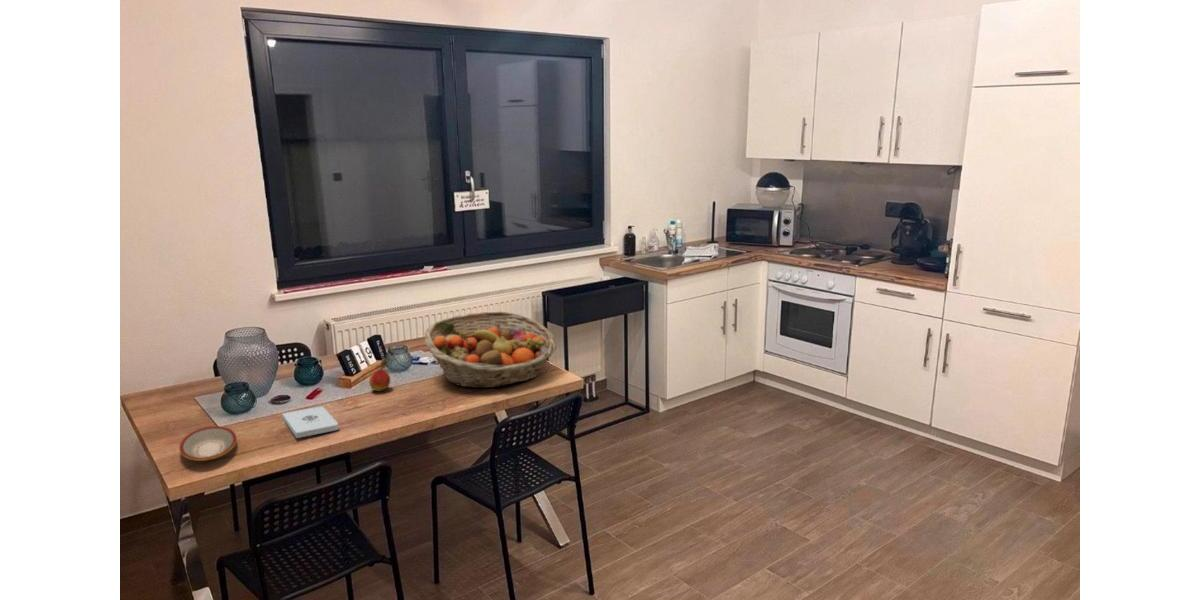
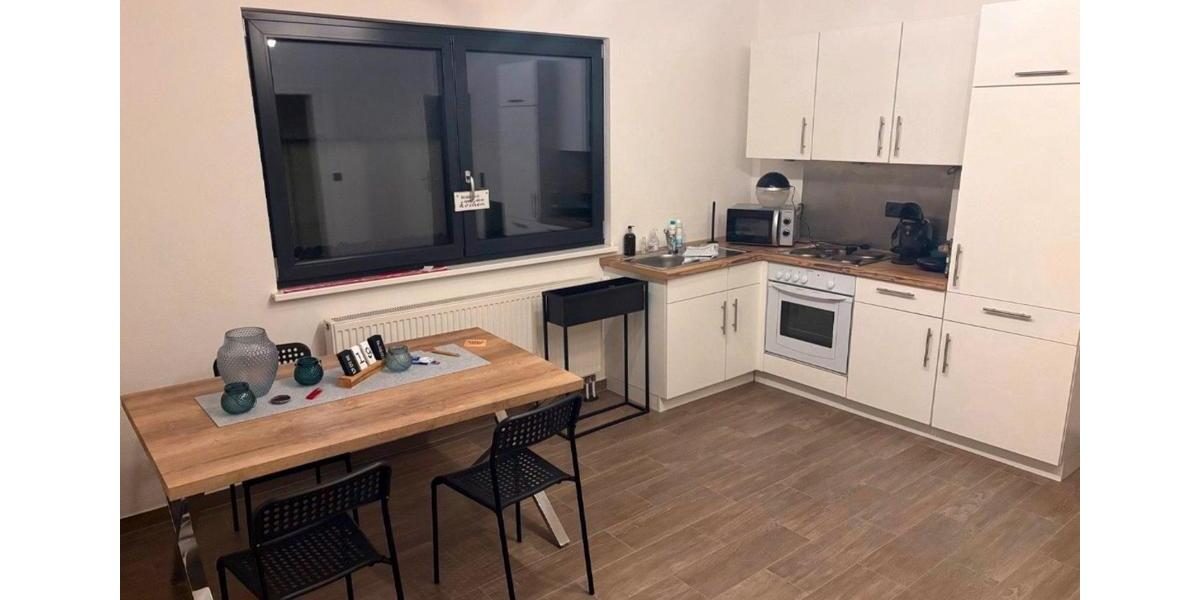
- peach (379, 380)
- plate (208, 445)
- notepad (310, 421)
- fruit basket (491, 348)
